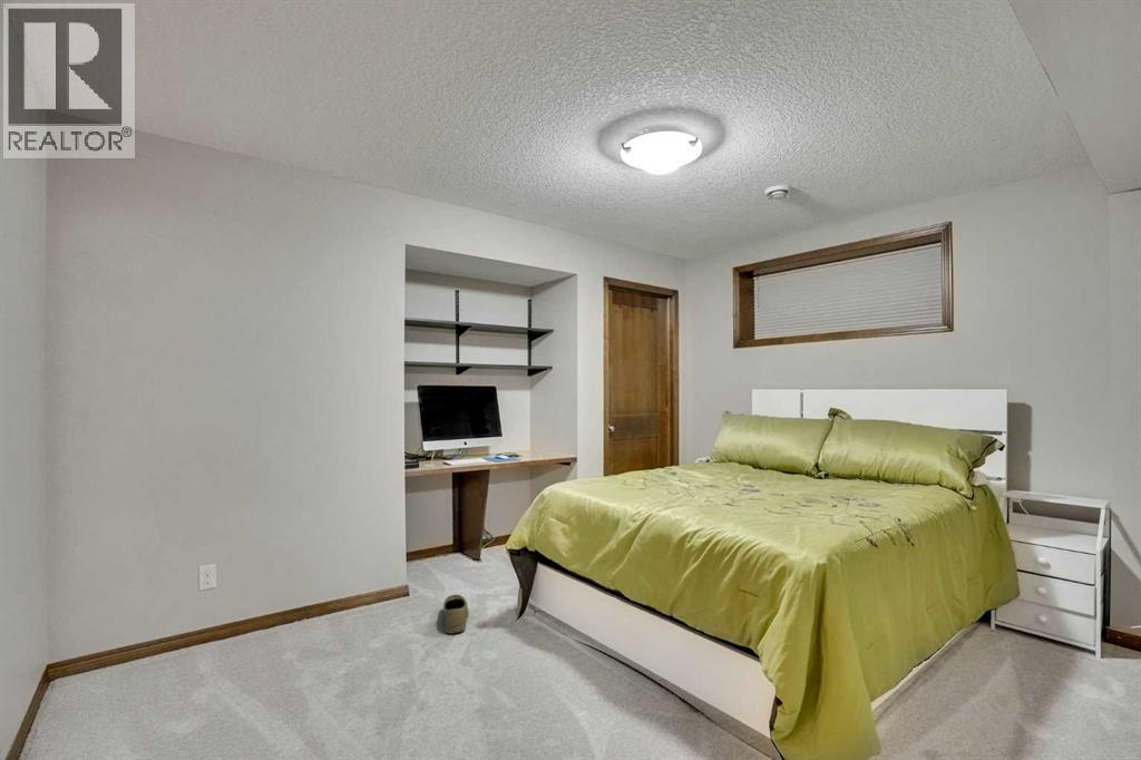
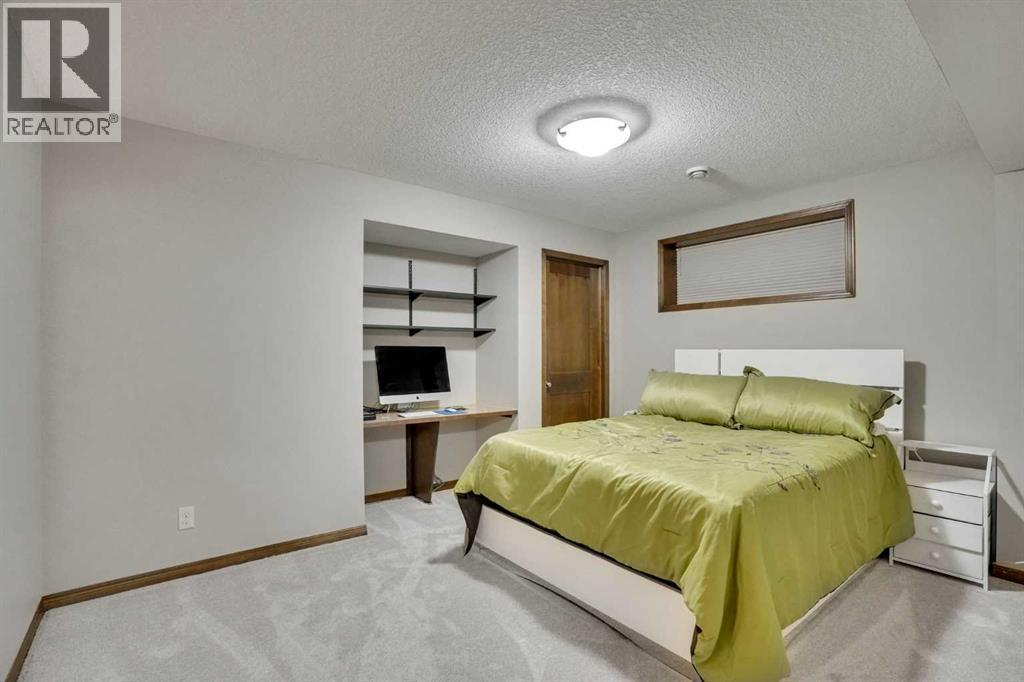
- shoe (455, 608)
